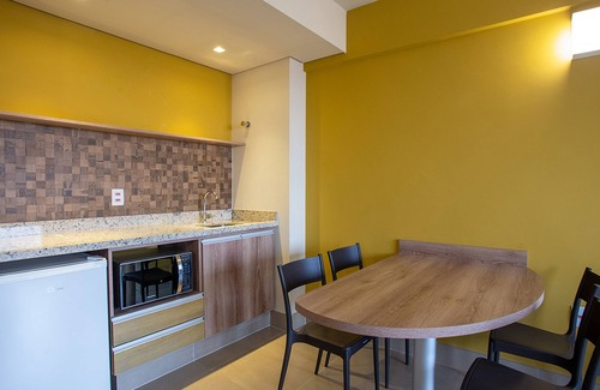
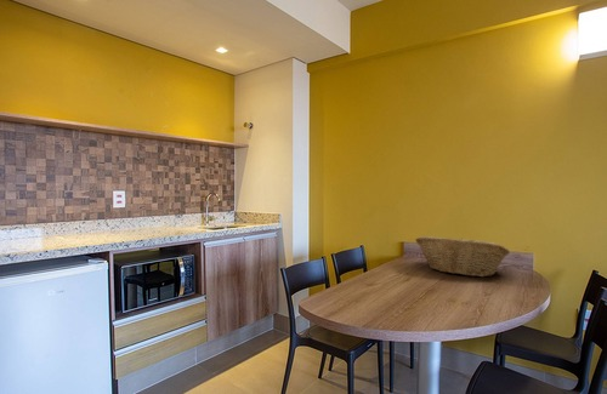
+ fruit basket (459, 252)
